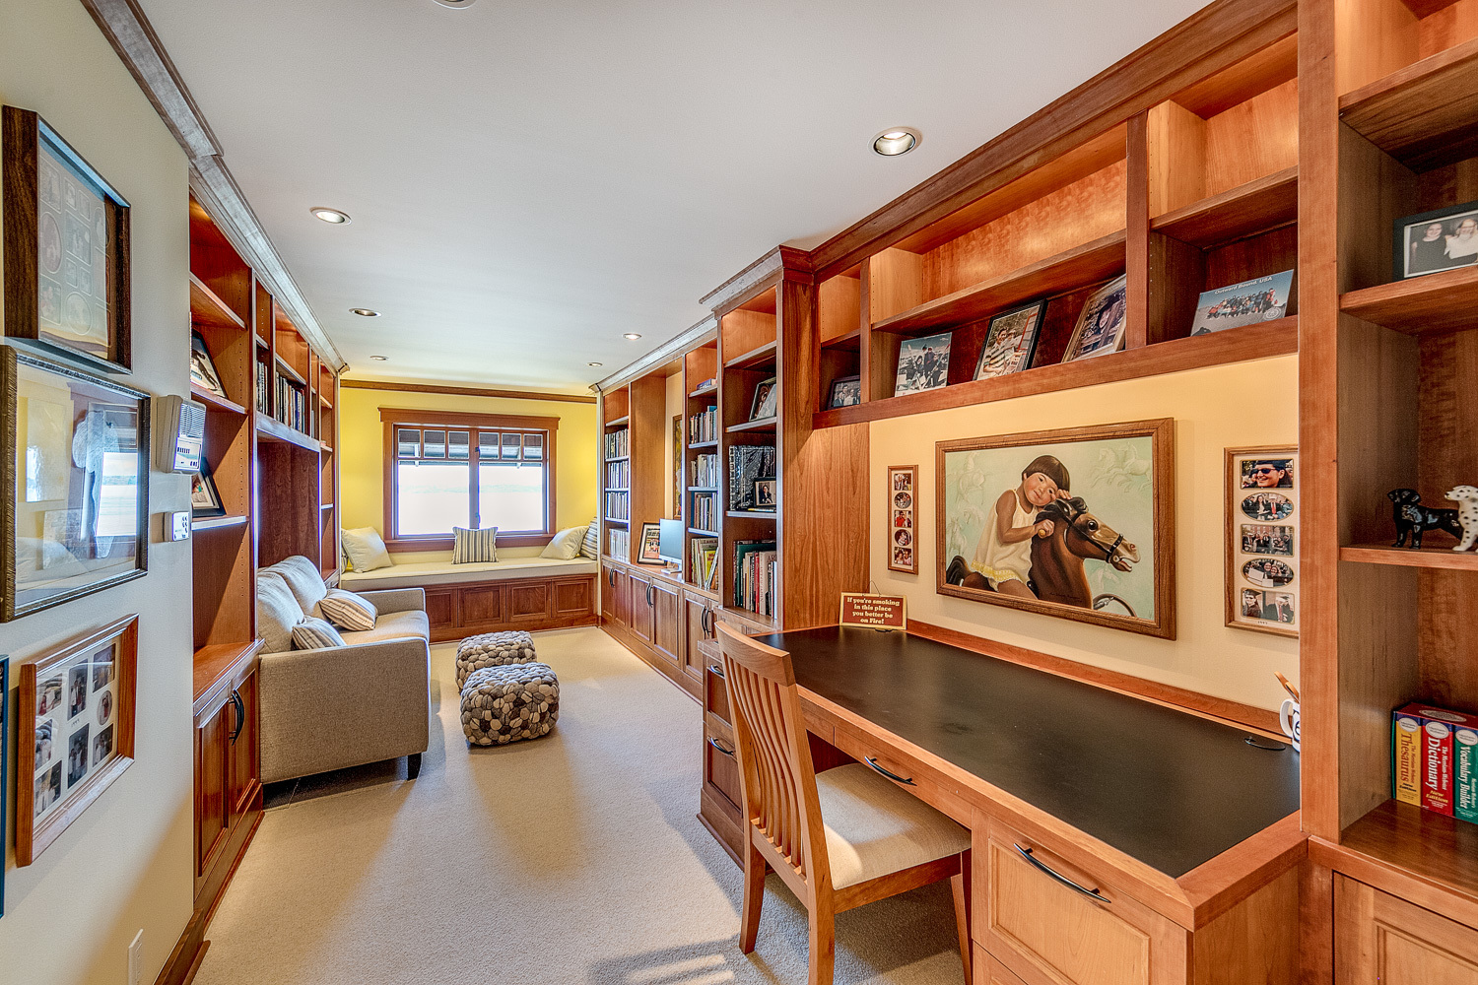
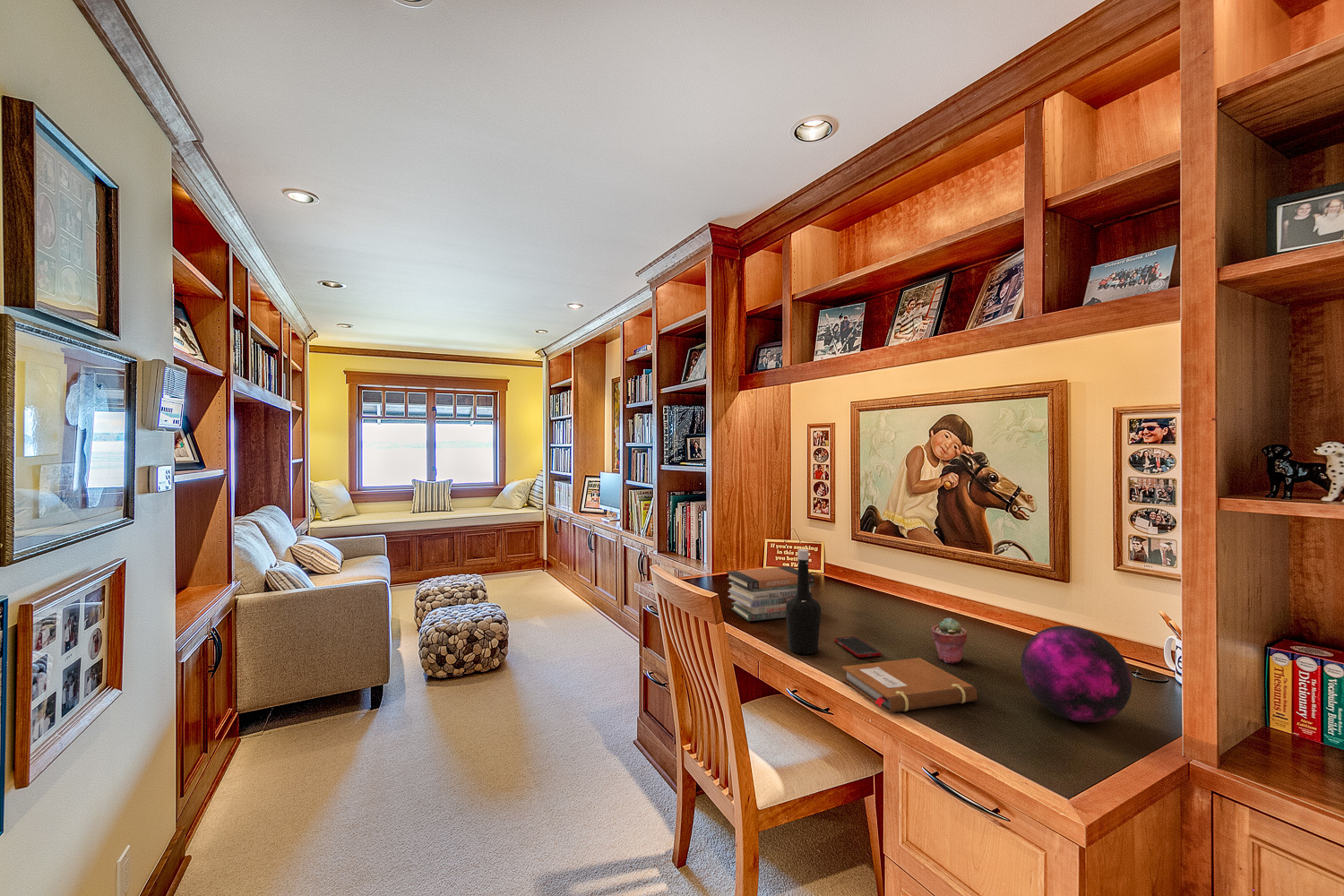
+ book stack (770, 592)
+ bottle (803, 599)
+ cell phone (857, 646)
+ notebook (904, 684)
+ decorative orb (1073, 672)
+ potted succulent (949, 638)
